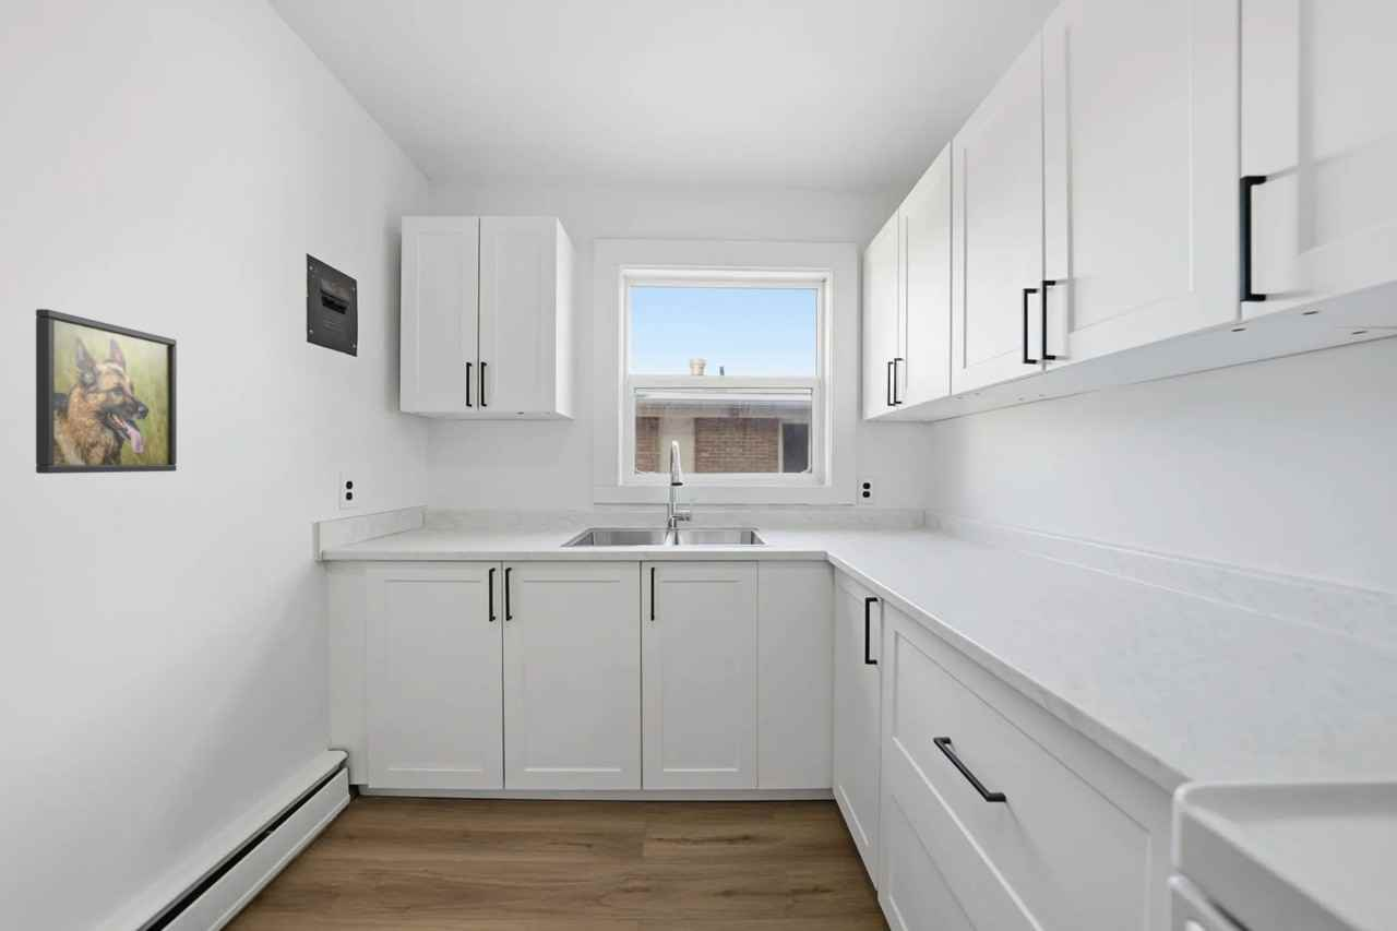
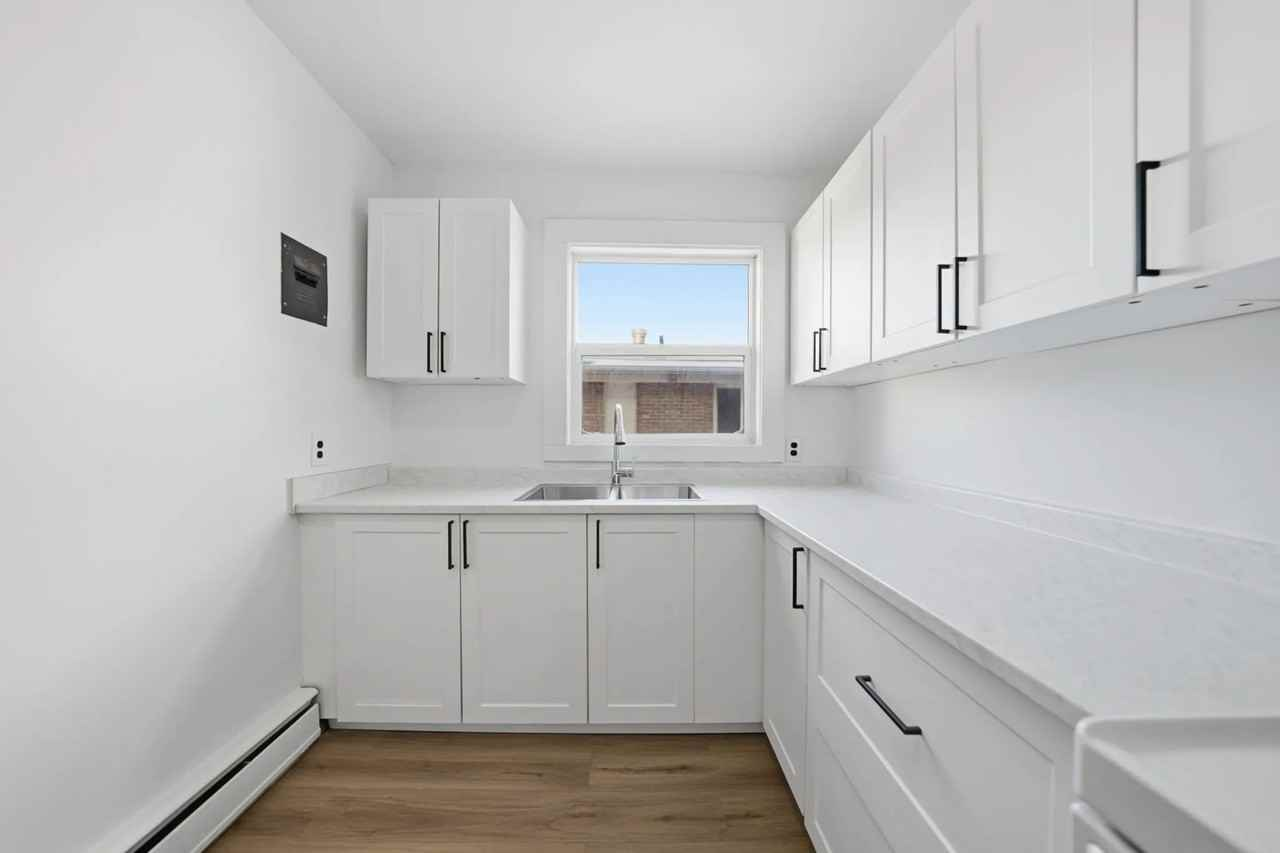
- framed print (114, 398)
